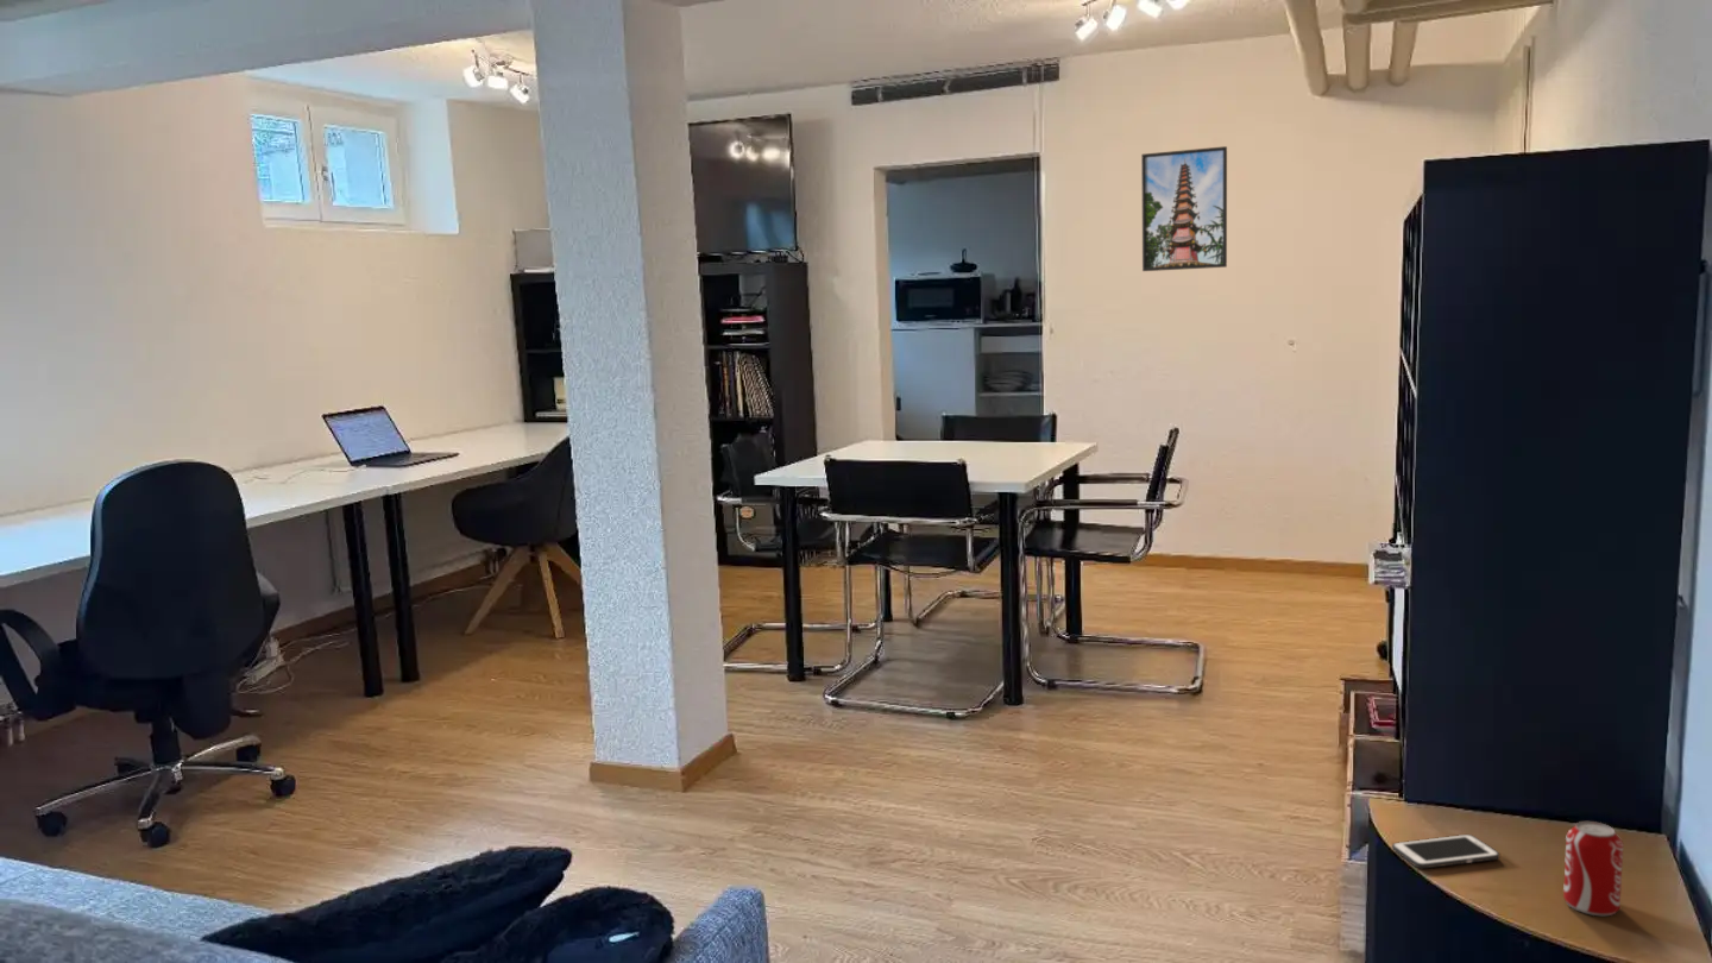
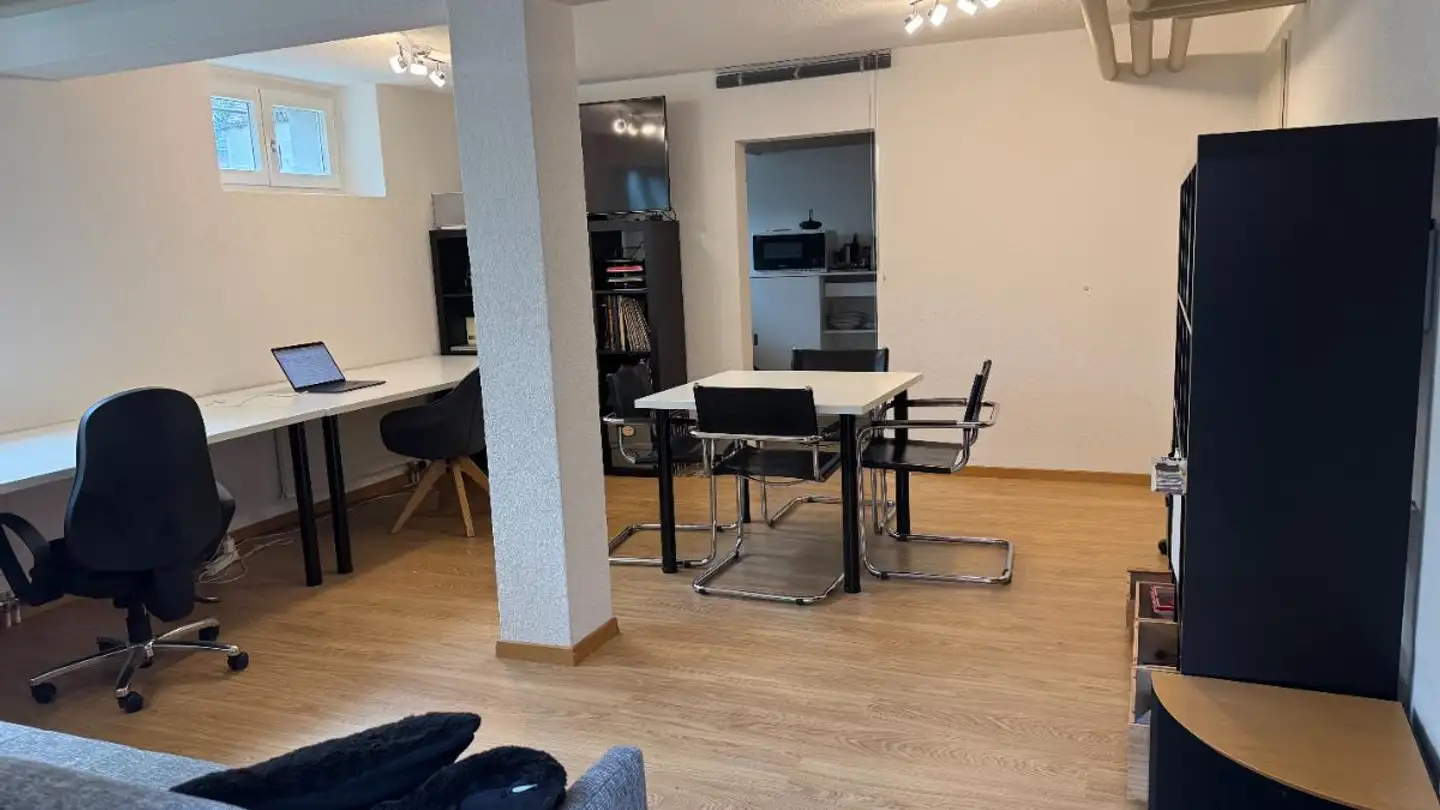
- beverage can (1593, 867)
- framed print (1183, 209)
- cell phone (1444, 851)
